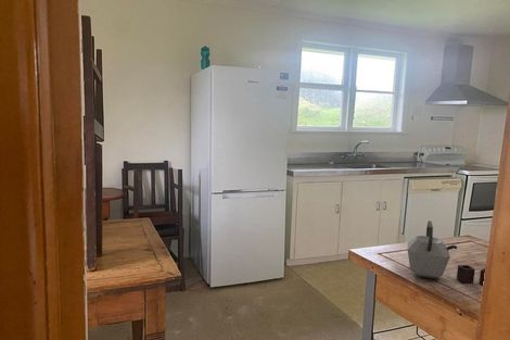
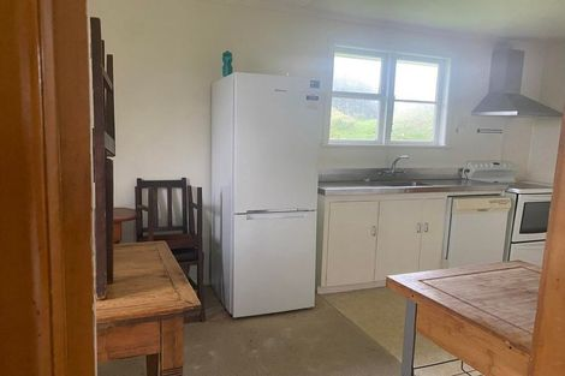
- kettle (449, 254)
